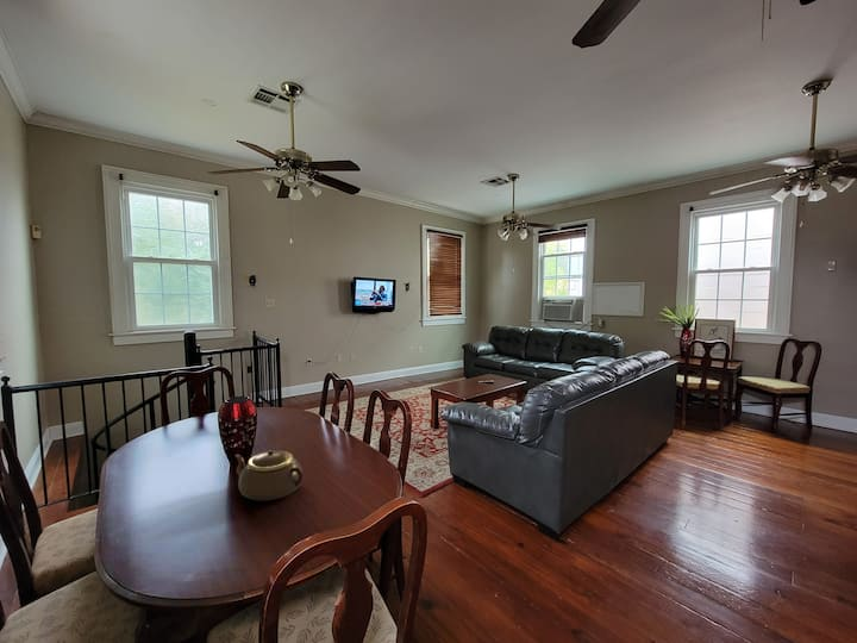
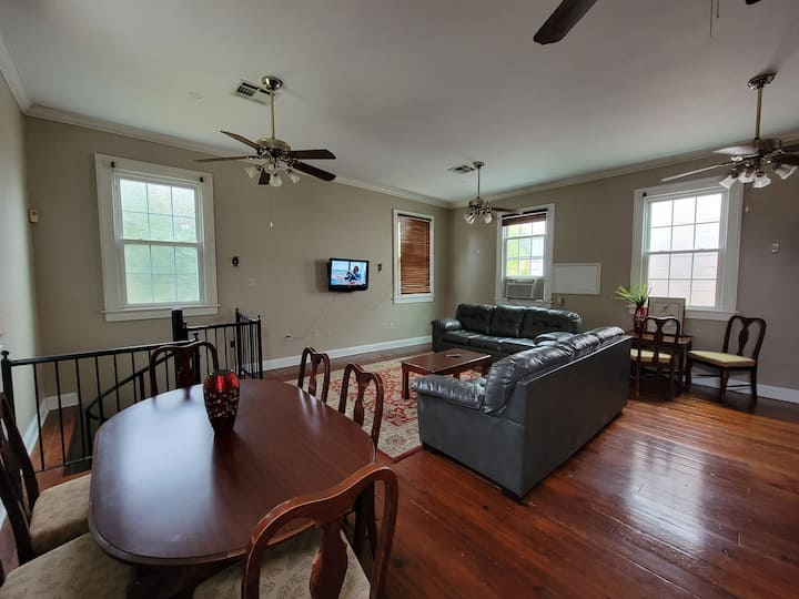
- teapot (269, 470)
